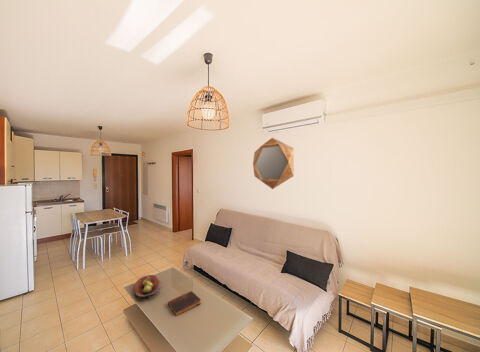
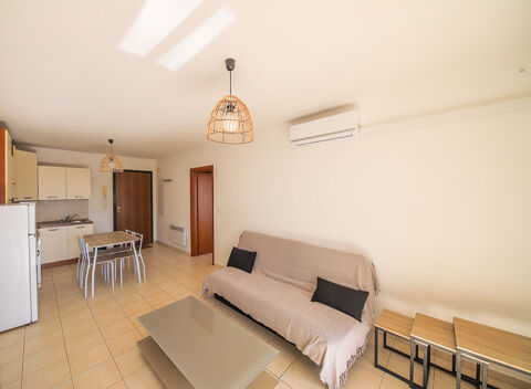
- home mirror (271, 163)
- book (184, 302)
- fruit bowl (147, 285)
